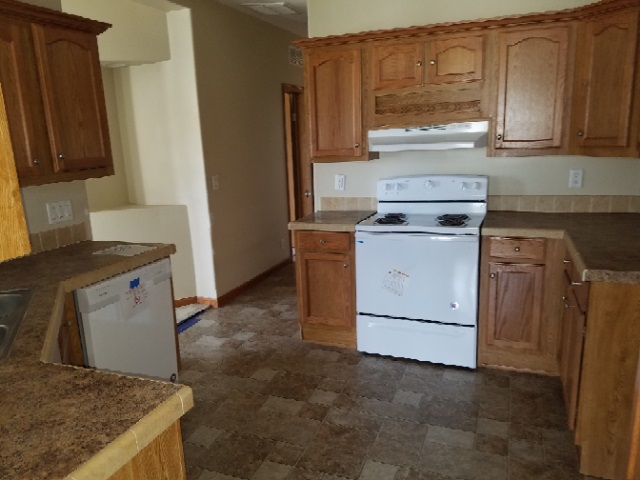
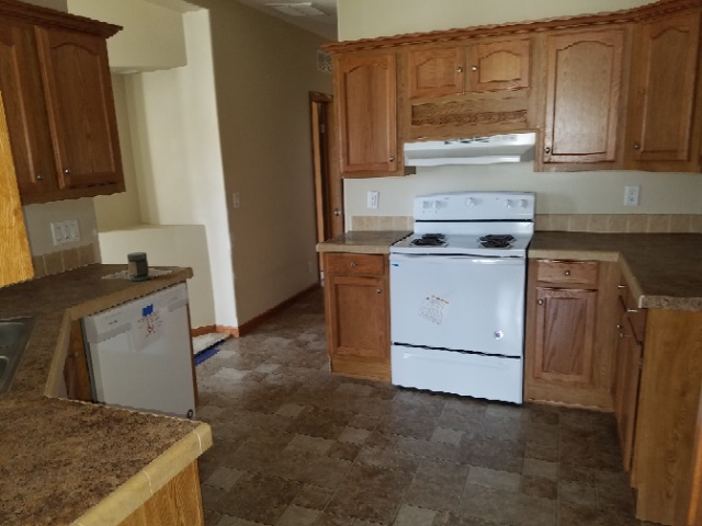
+ jar (138, 265)
